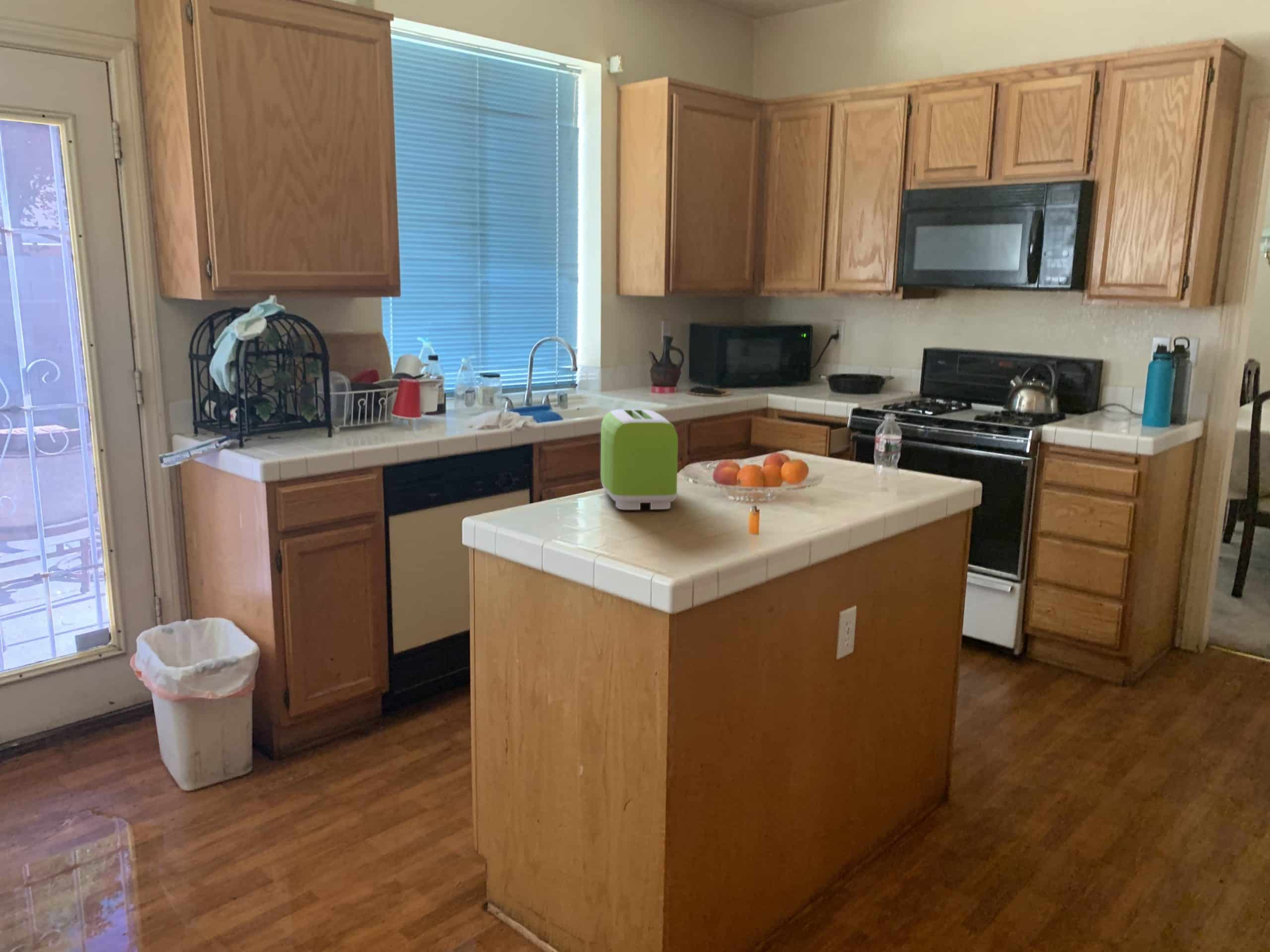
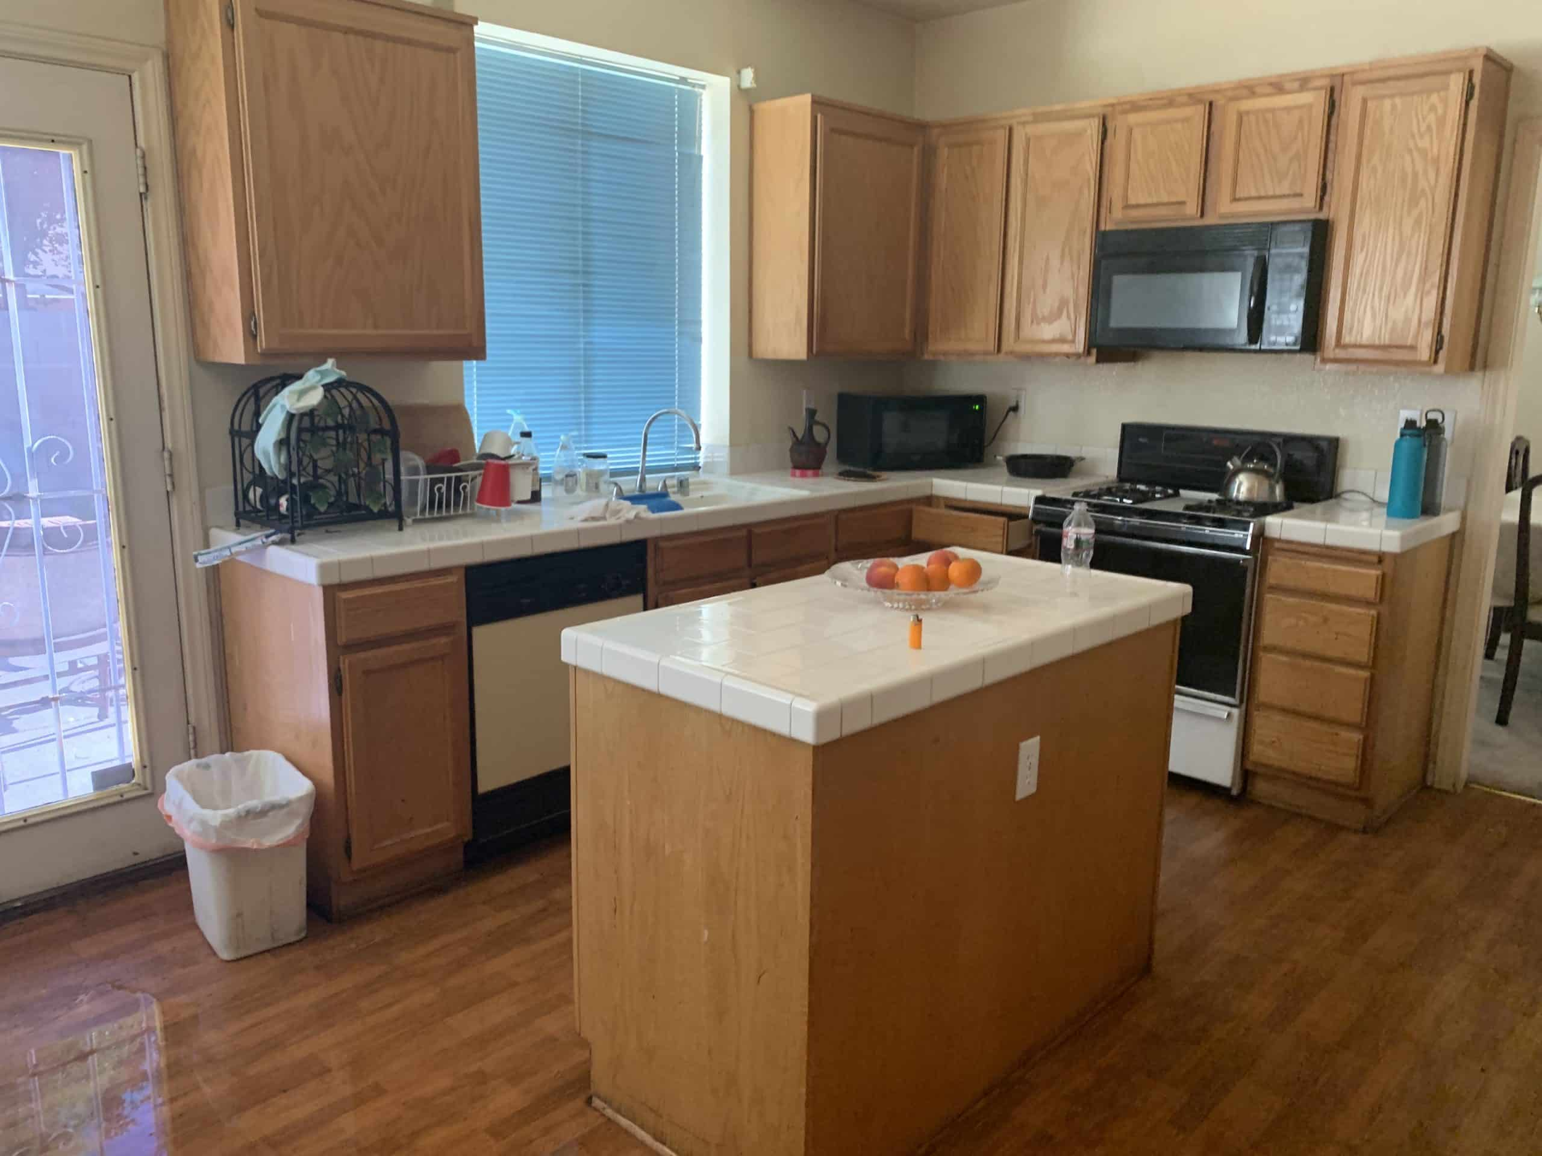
- toaster (637, 456)
